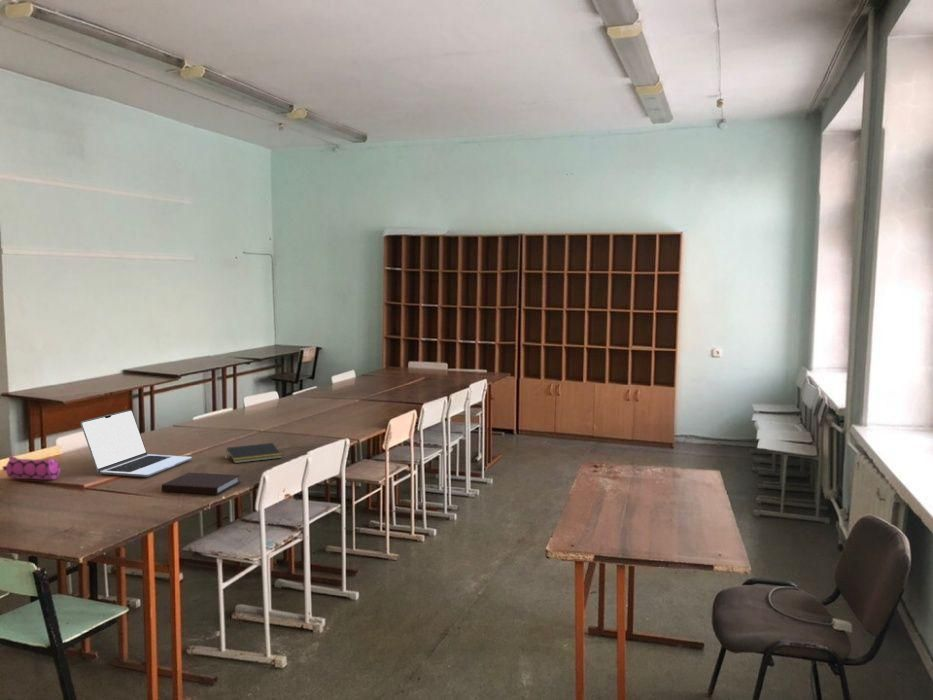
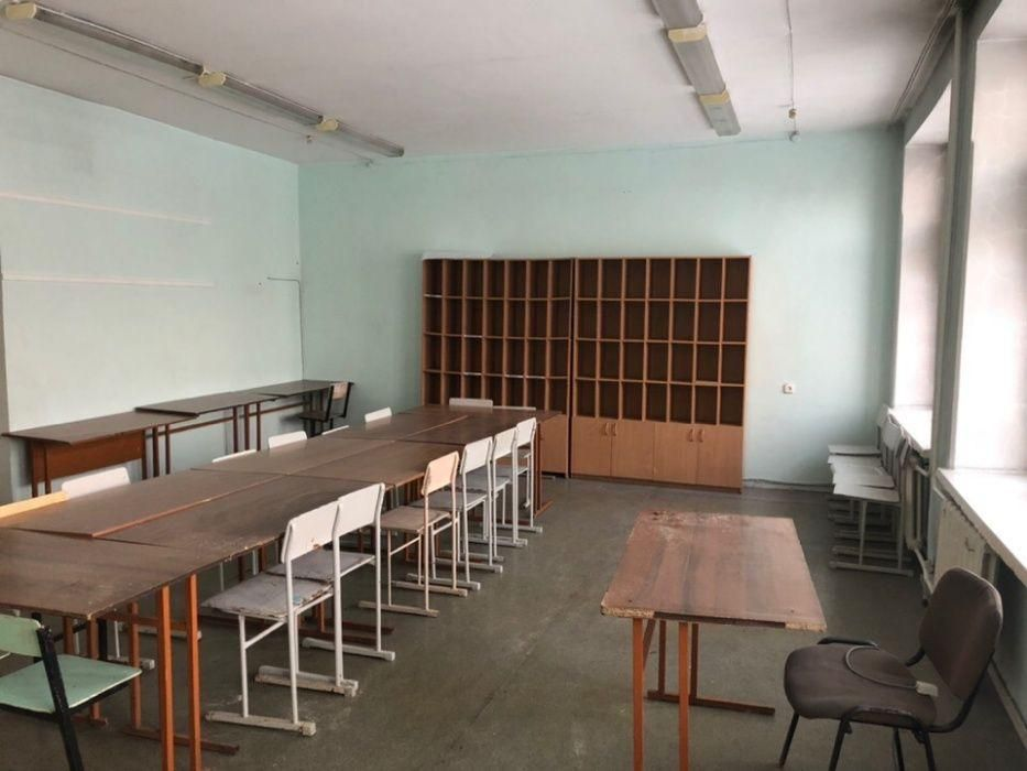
- pencil case (33, 467)
- notebook (202, 483)
- laptop (138, 441)
- notepad (254, 452)
